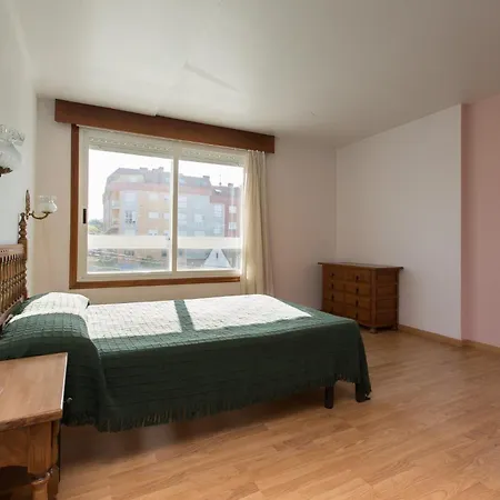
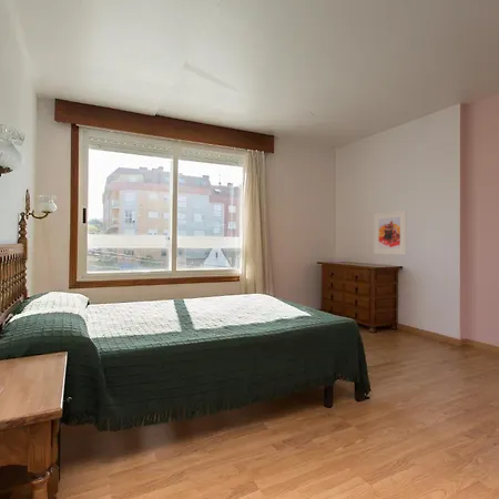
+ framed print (389, 233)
